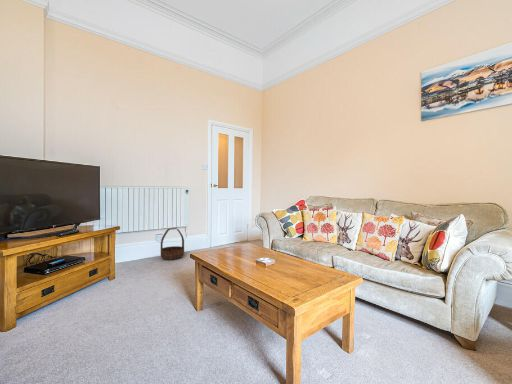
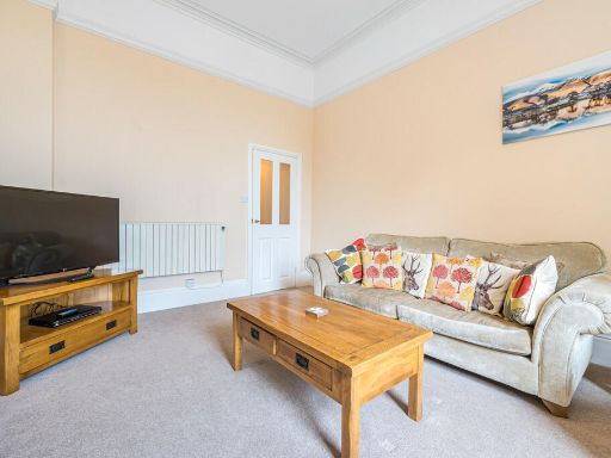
- basket (172, 246)
